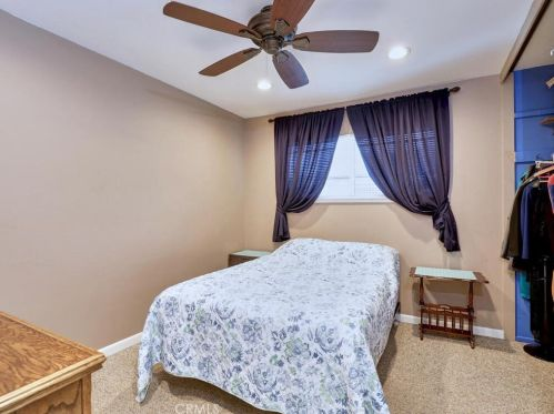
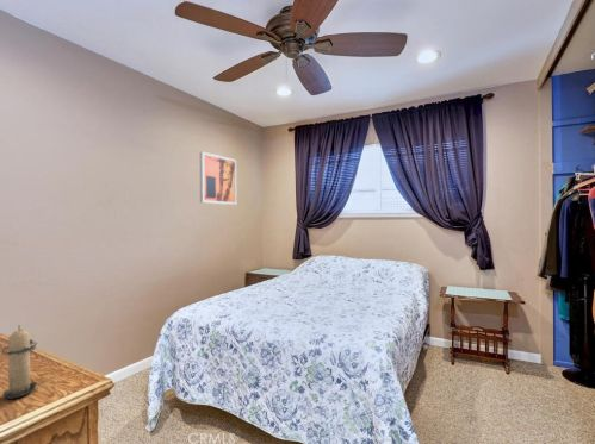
+ candle (19, 358)
+ wall art (218, 180)
